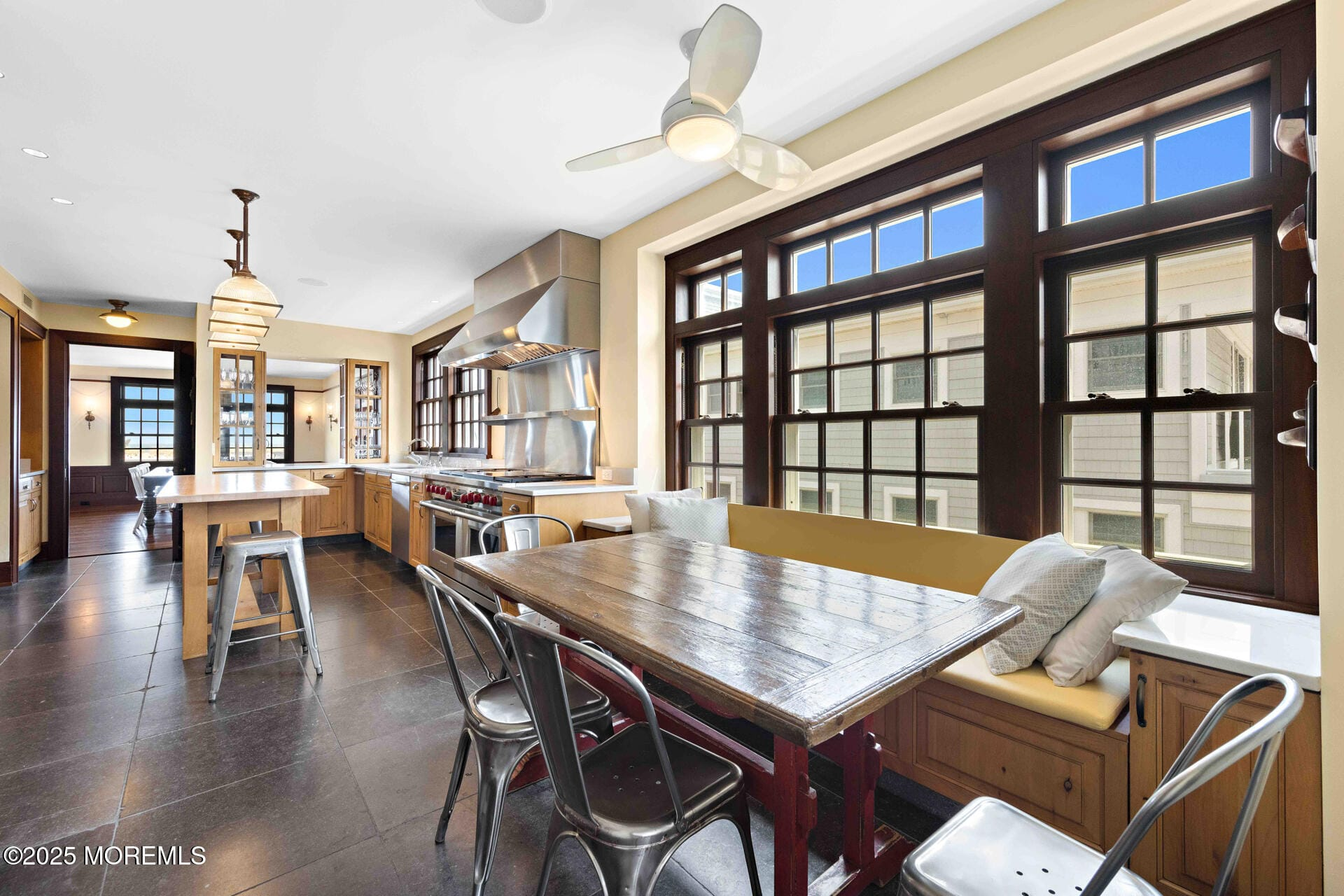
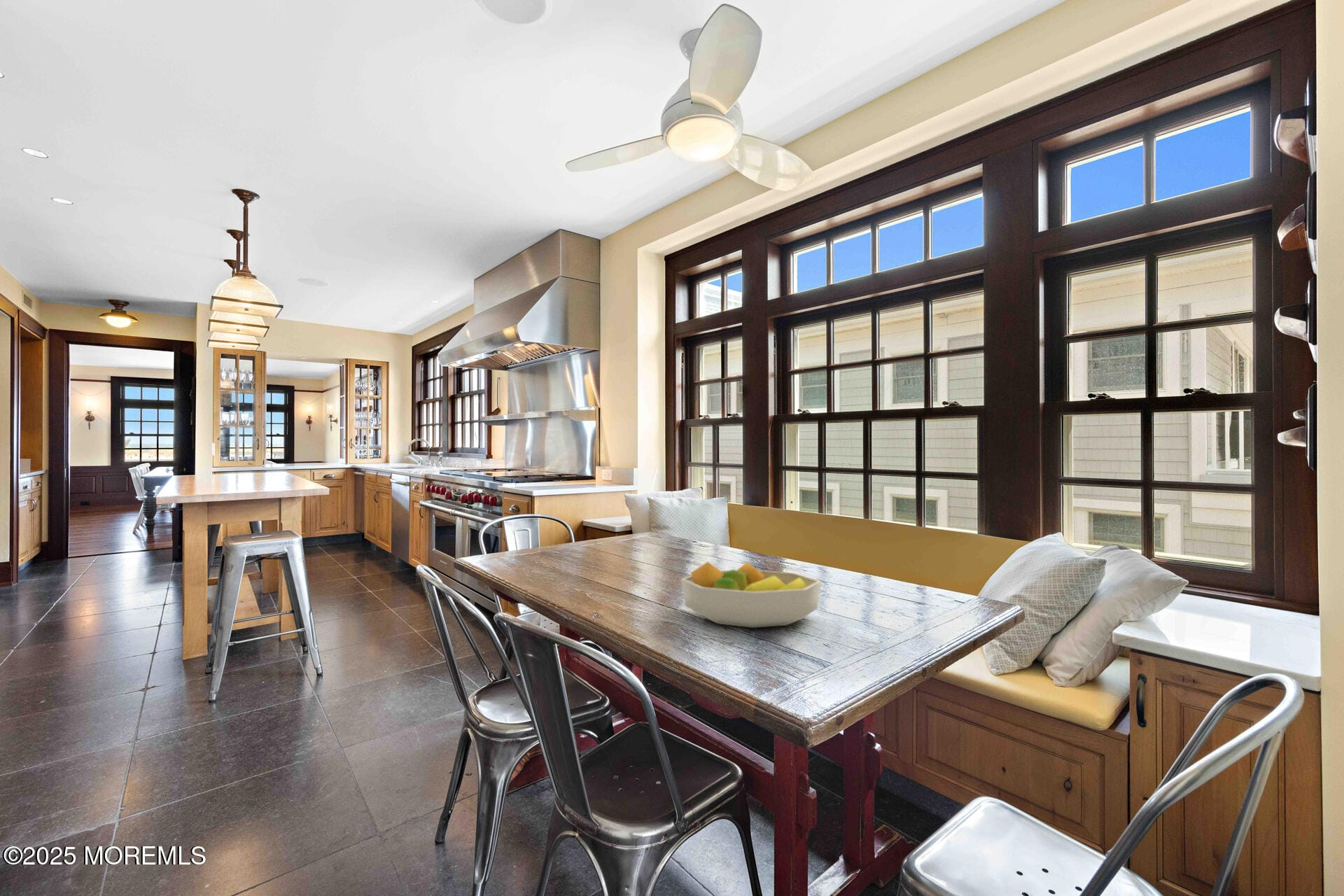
+ fruit bowl (750, 589)
